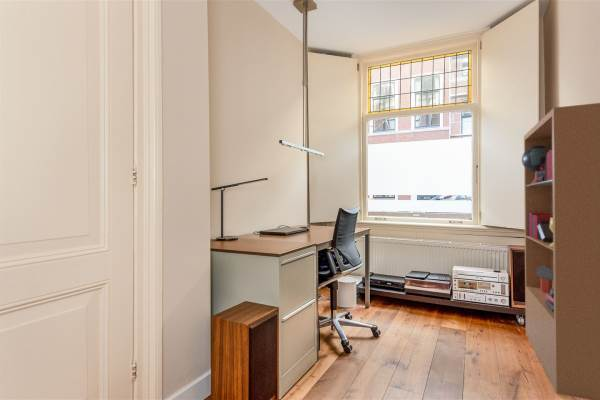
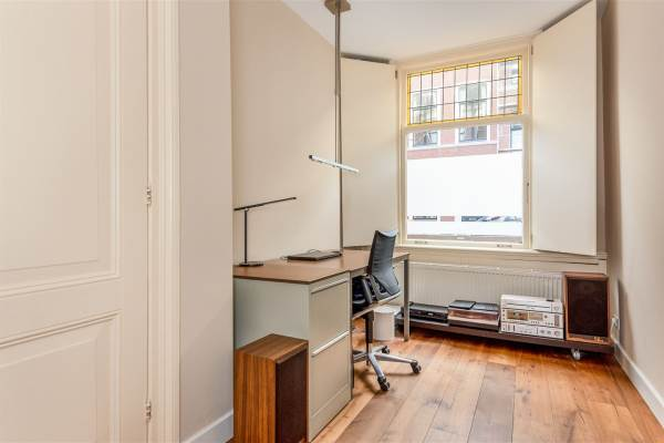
- bookcase (554, 241)
